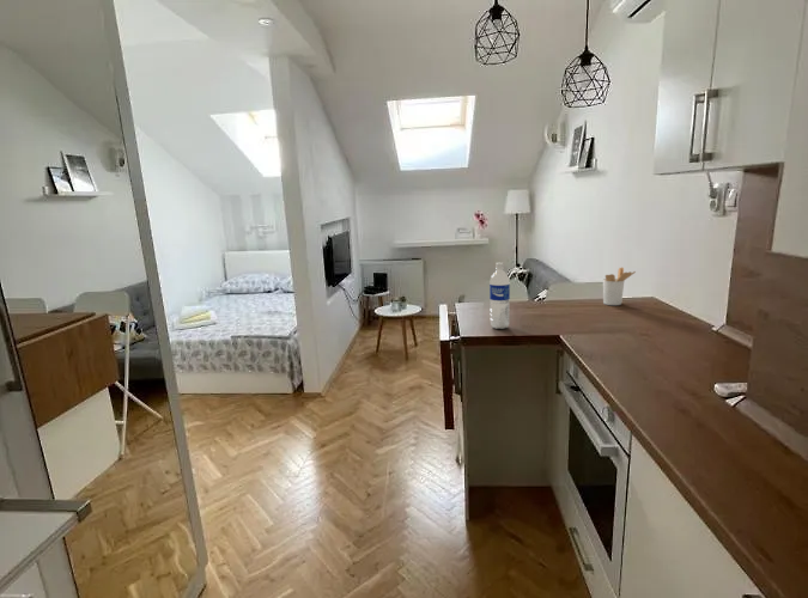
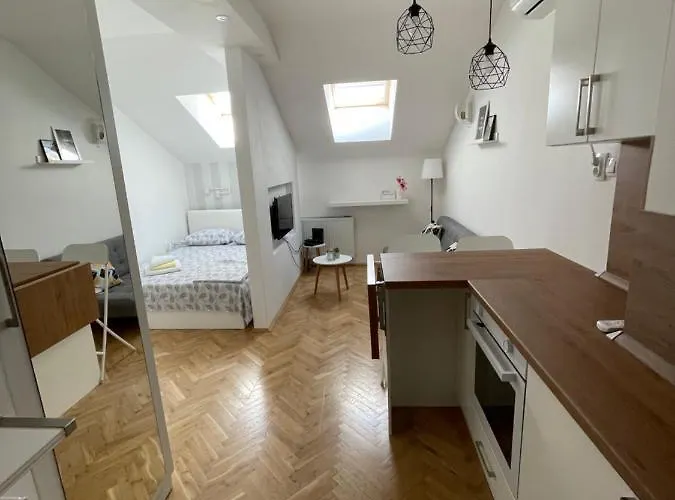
- utensil holder (618, 286)
- water bottle (499, 295)
